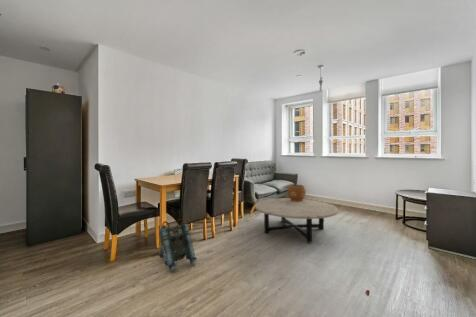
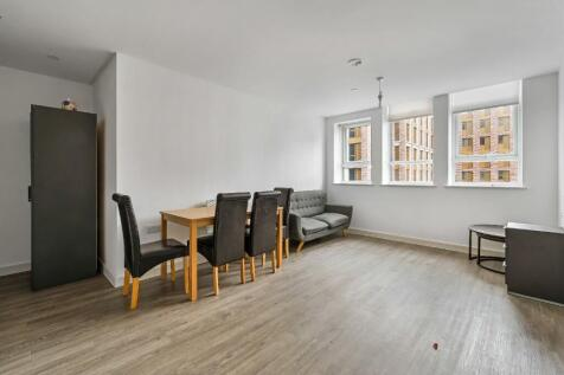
- coffee table (294, 218)
- backpack (176, 242)
- ceramic pot (296, 192)
